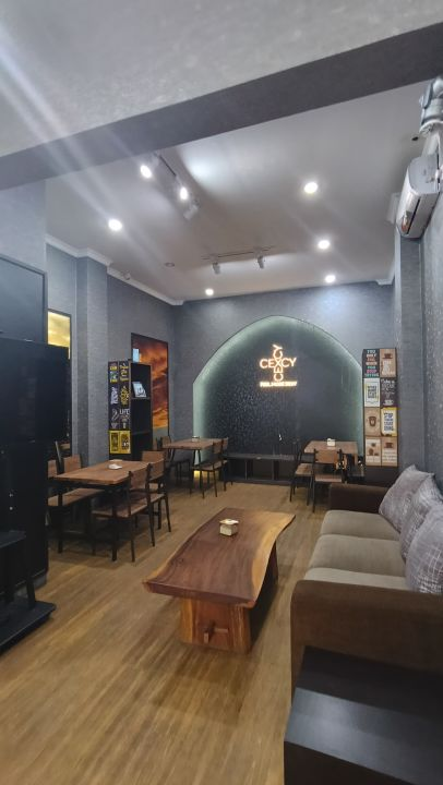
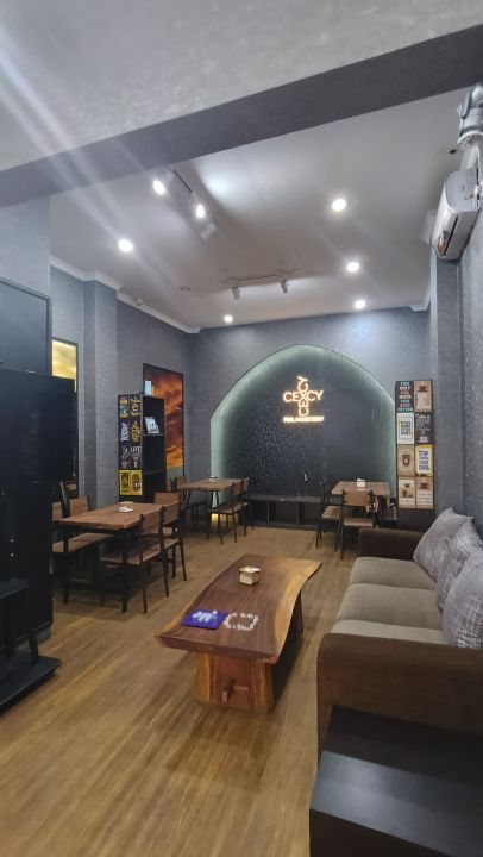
+ board game (220, 617)
